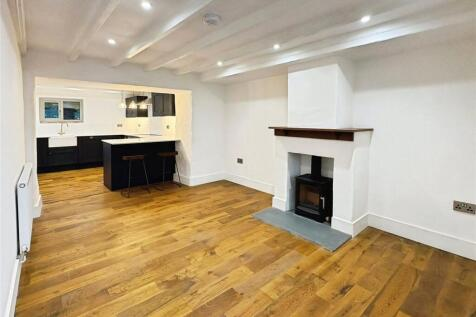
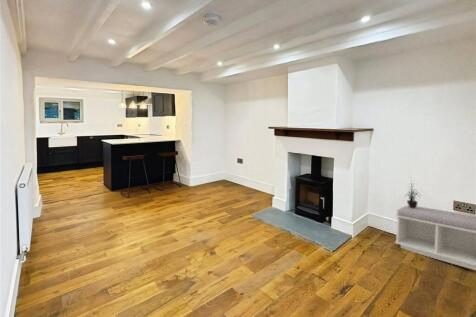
+ potted plant (413, 192)
+ bench (440, 233)
